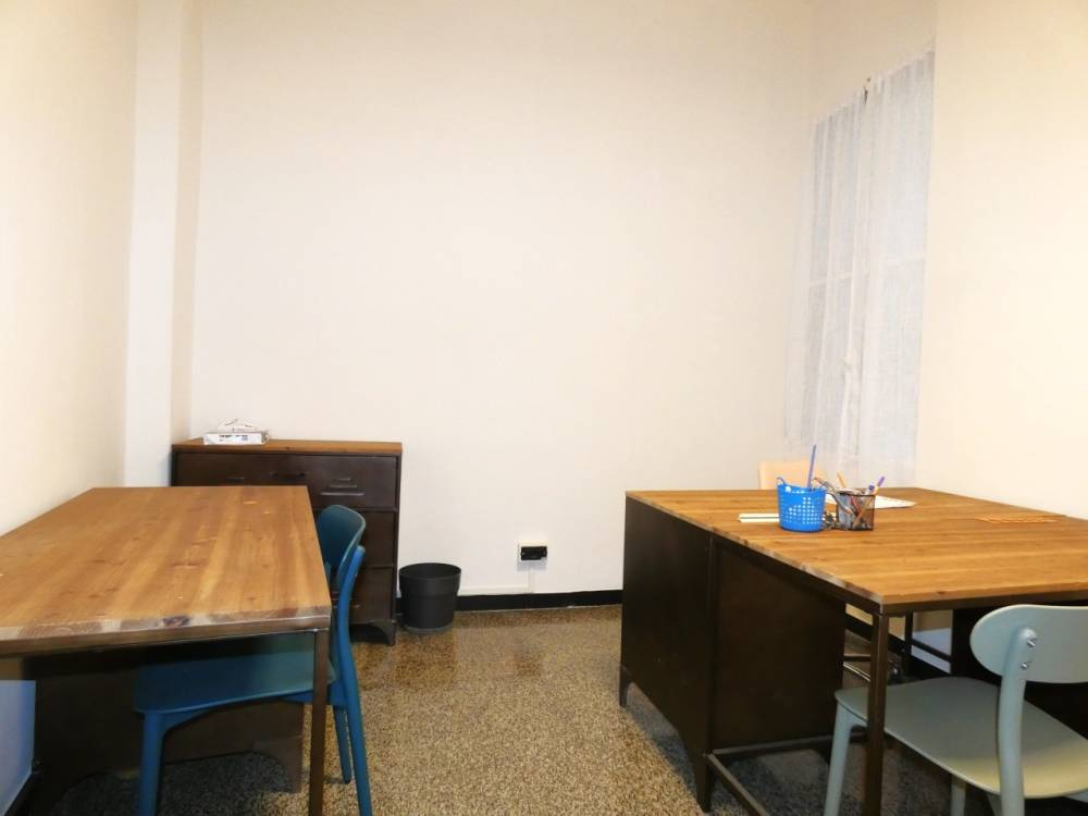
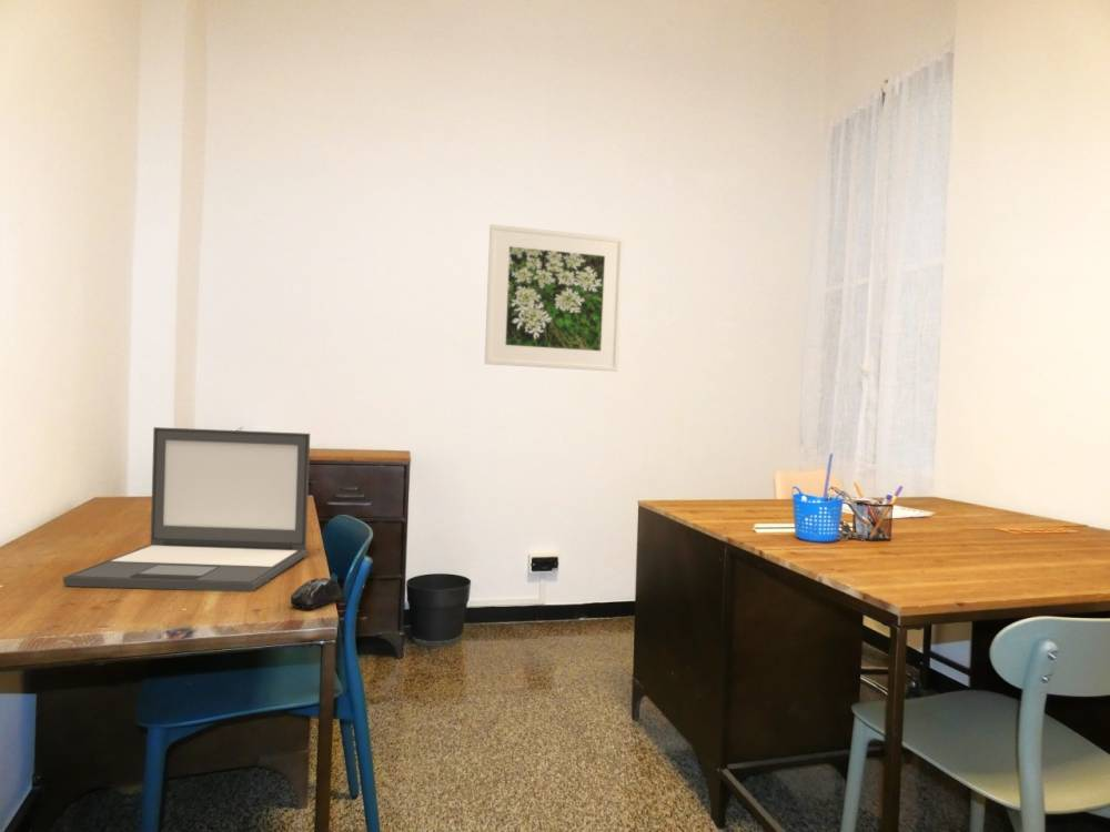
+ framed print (555, 300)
+ laptop (200, 501)
+ computer mouse (316, 589)
